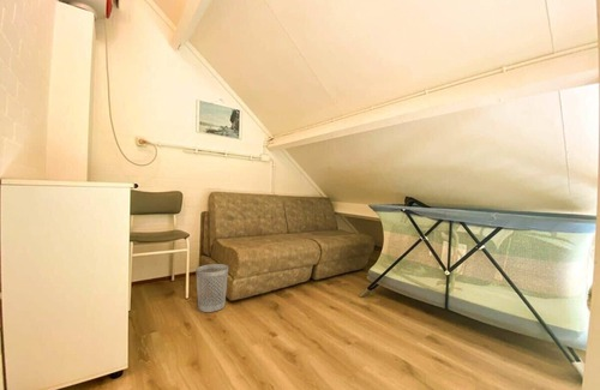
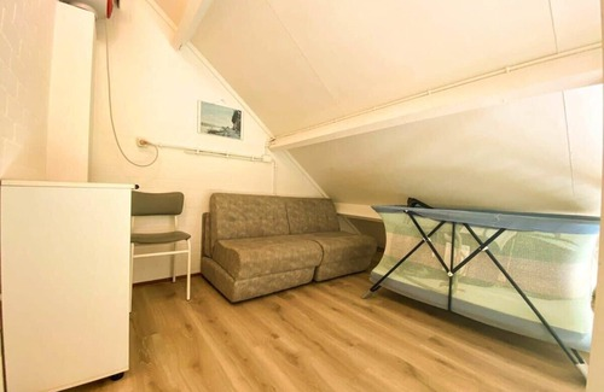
- wastebasket (211, 287)
